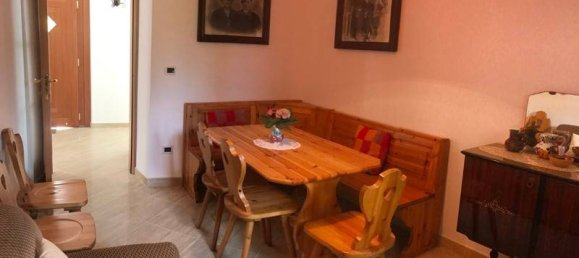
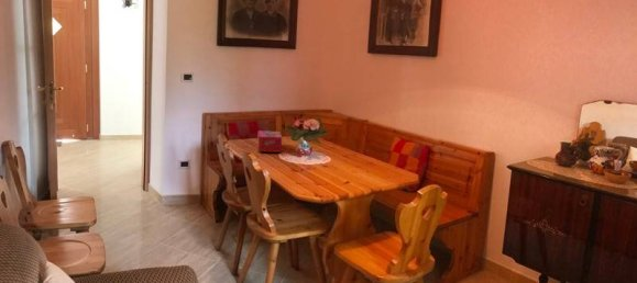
+ tissue box (268, 140)
